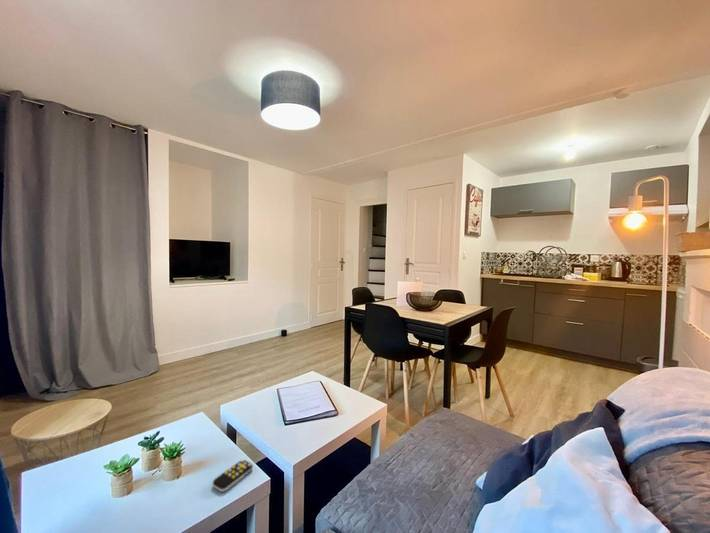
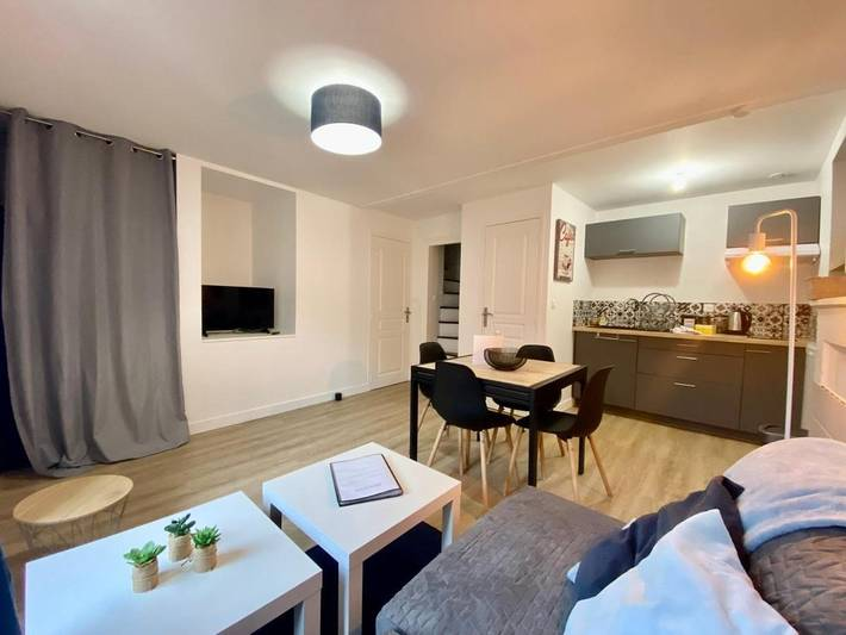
- remote control (233, 474)
